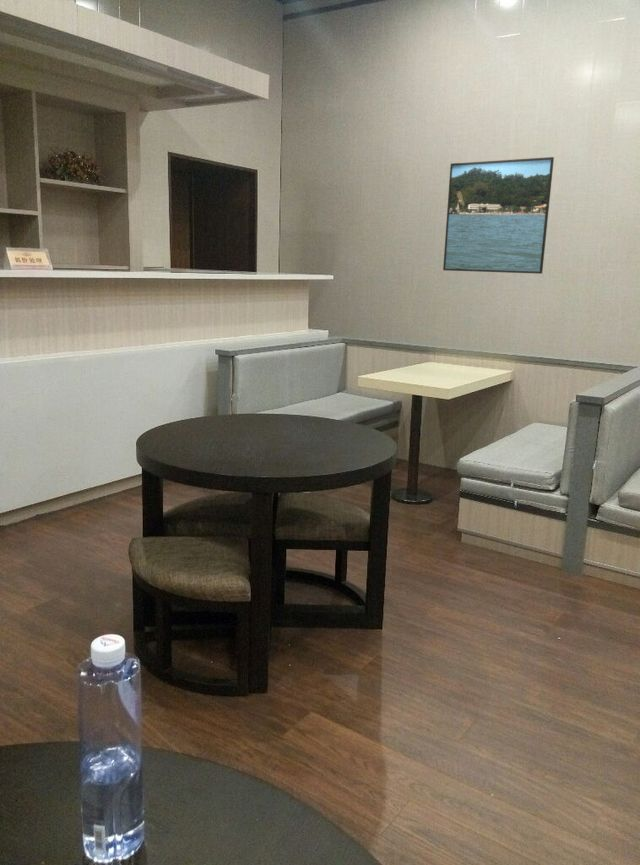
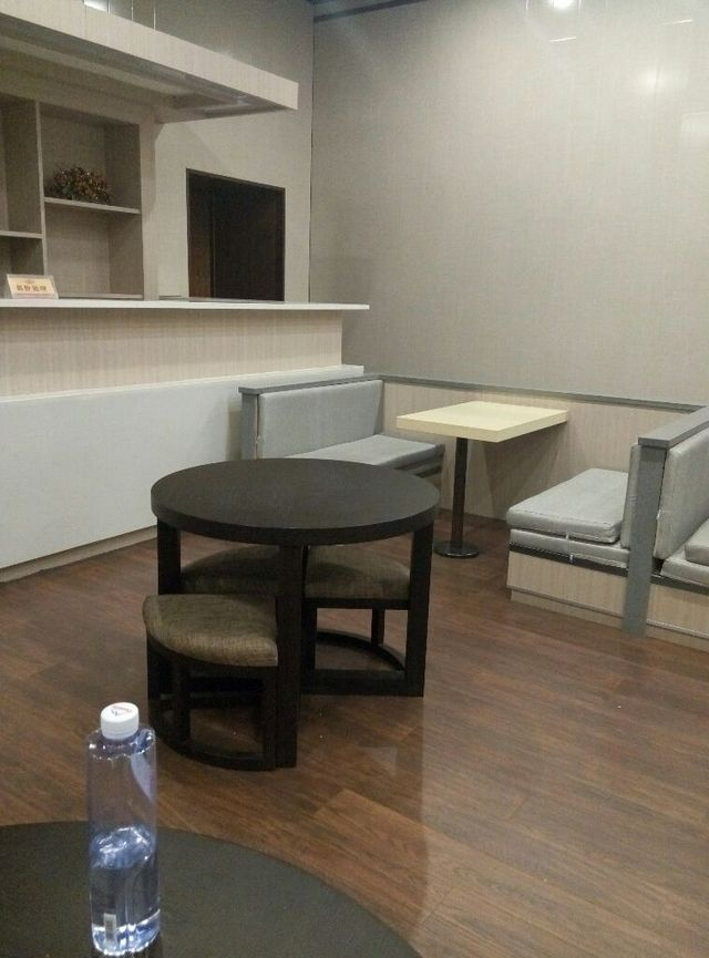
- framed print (495, 217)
